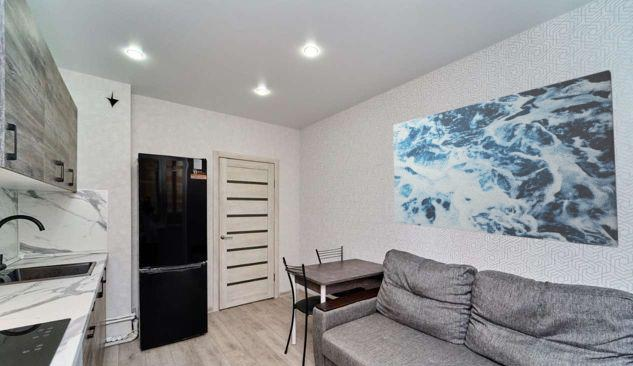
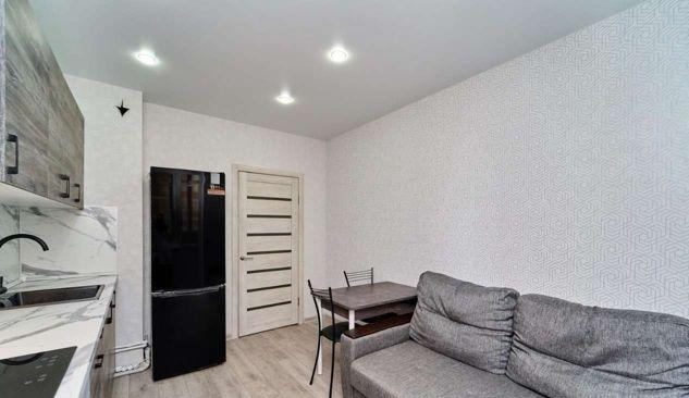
- wall art (473, 168)
